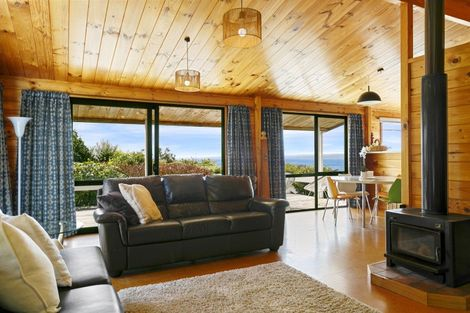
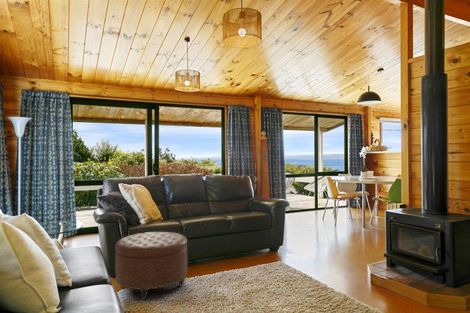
+ ottoman (152, 262)
